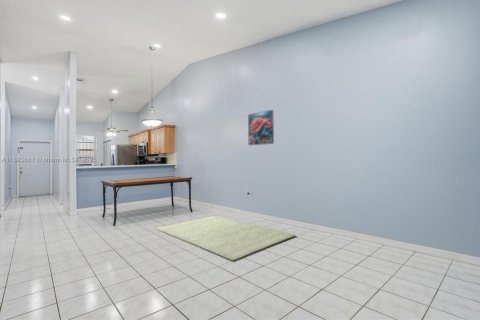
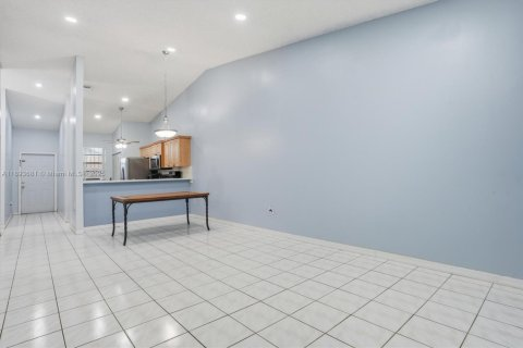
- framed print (260, 128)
- rug (221, 231)
